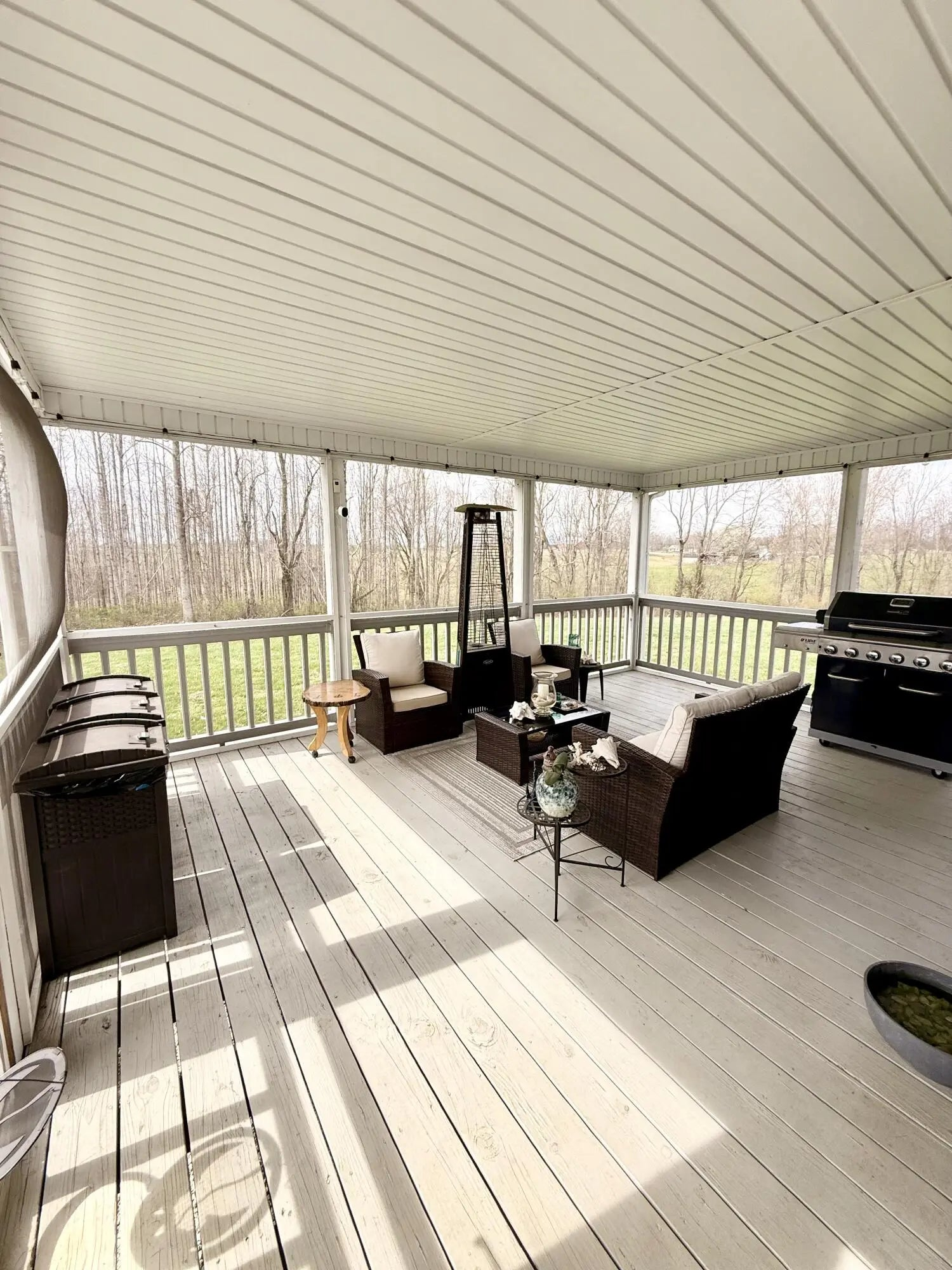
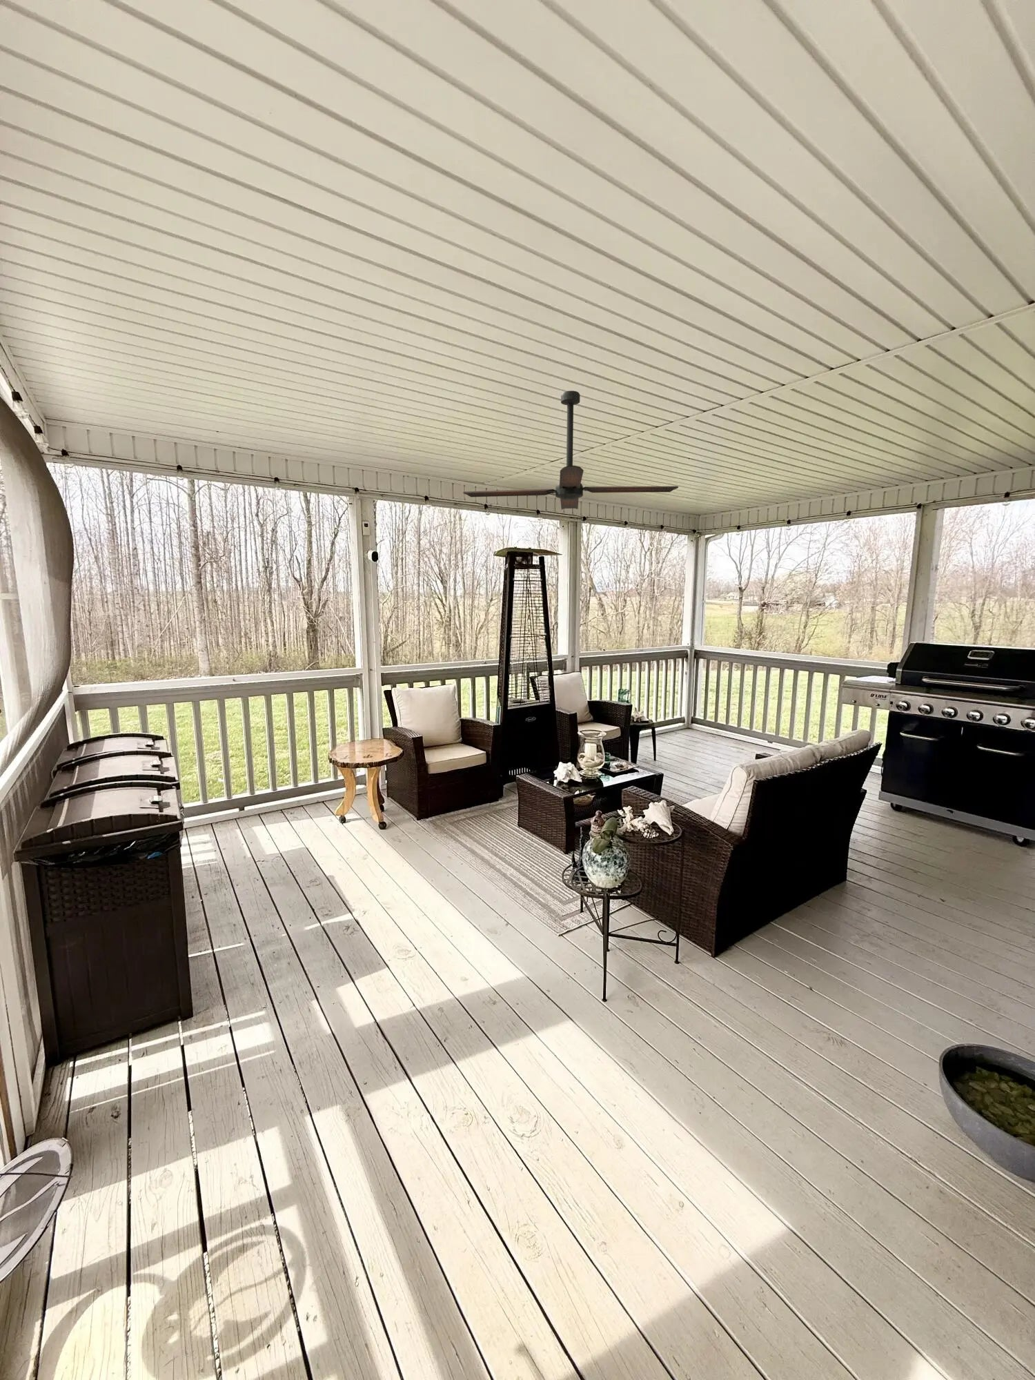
+ ceiling fan (570, 447)
